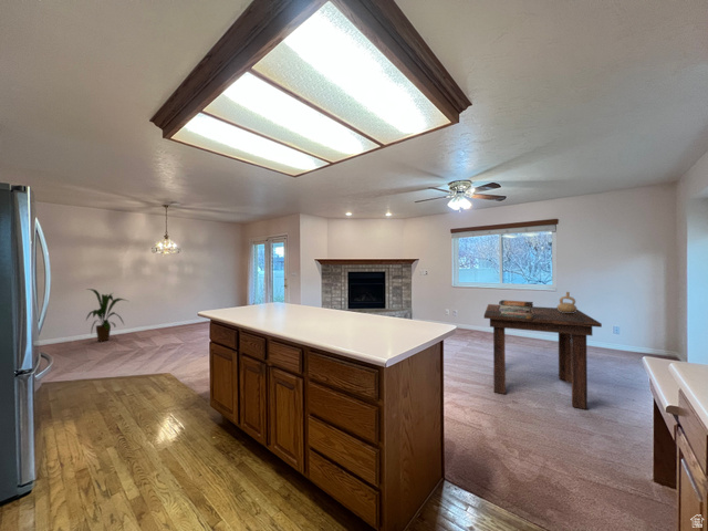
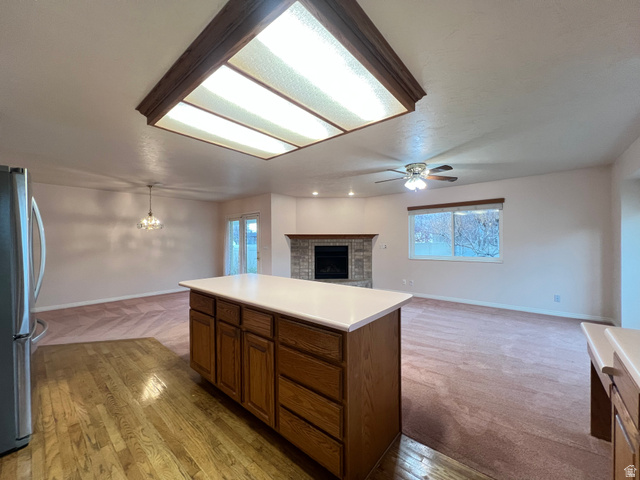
- ceramic jug (566, 303)
- house plant (108, 312)
- dining table (533, 330)
- book stack (516, 309)
